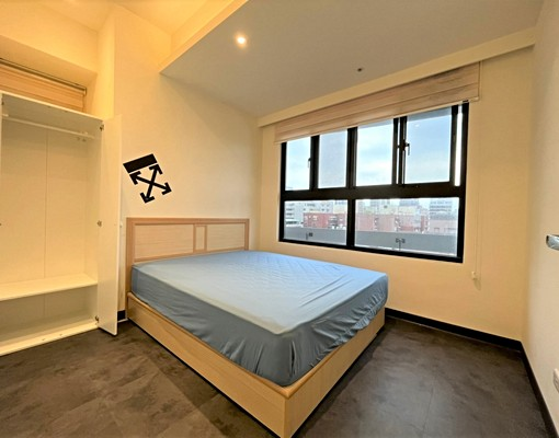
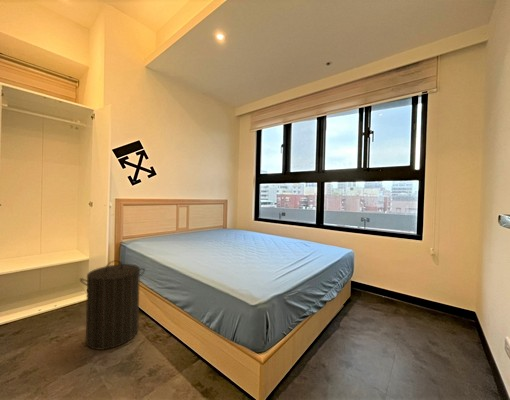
+ laundry hamper (114, 297)
